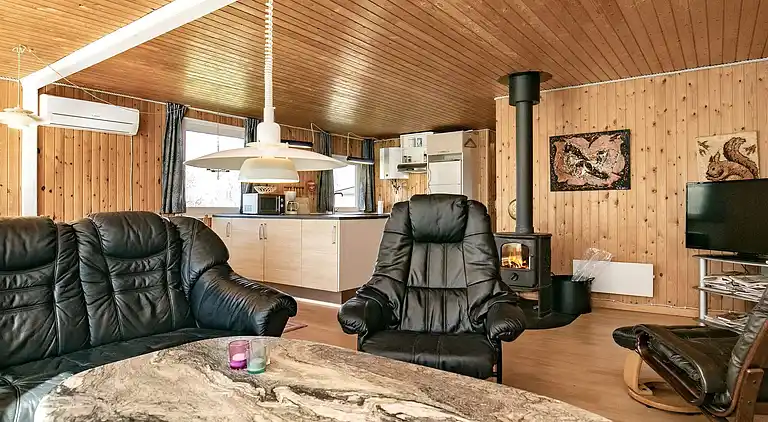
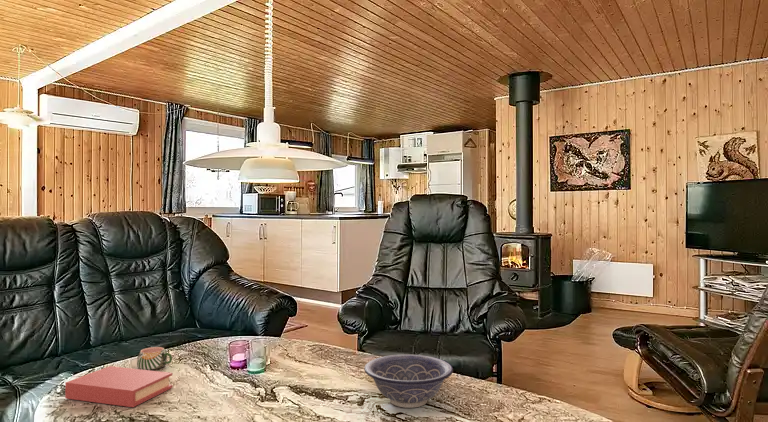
+ book (120, 385)
+ decorative bowl (408, 383)
+ mug (155, 358)
